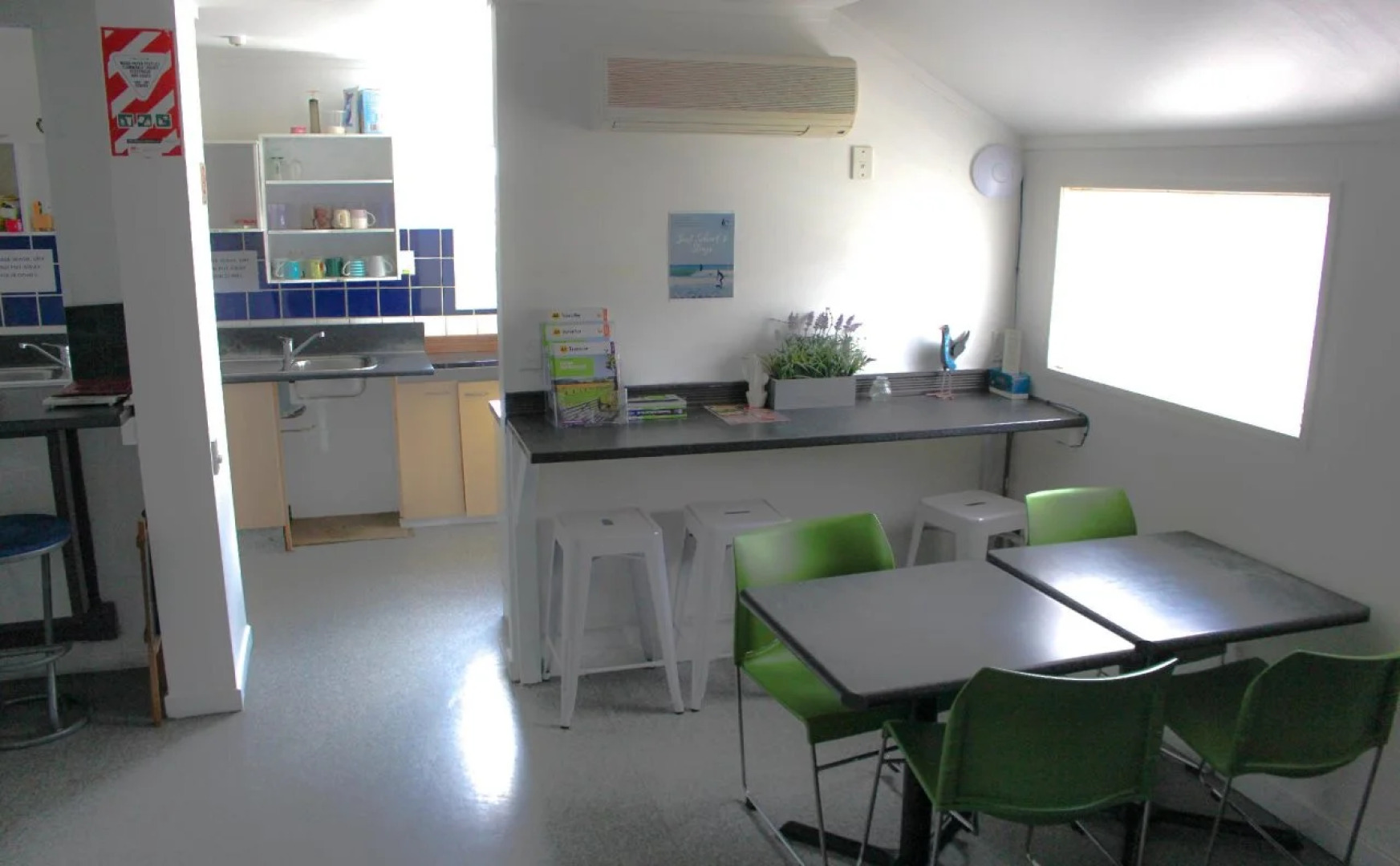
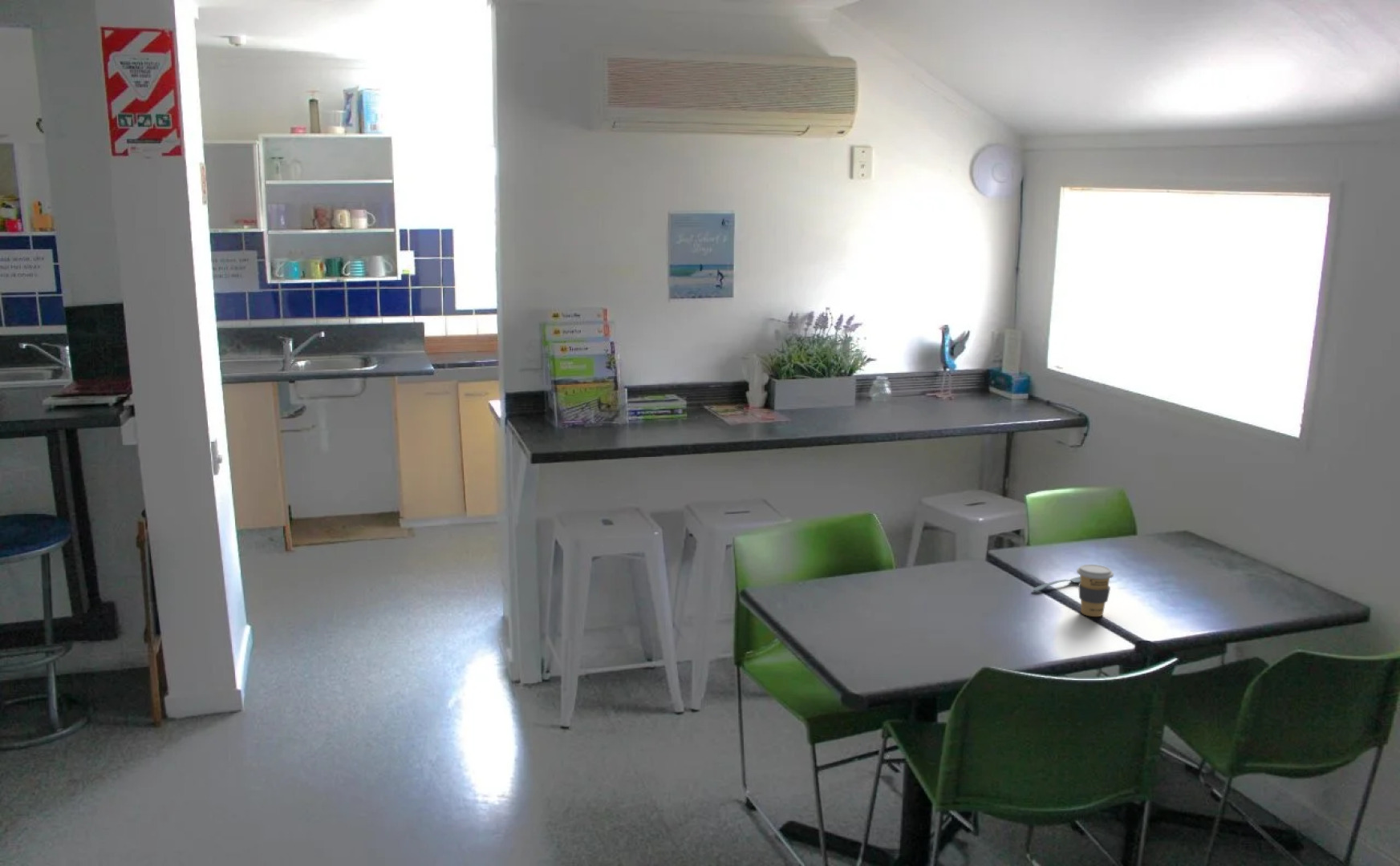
+ spoon (1061, 581)
+ coffee cup (1094, 590)
